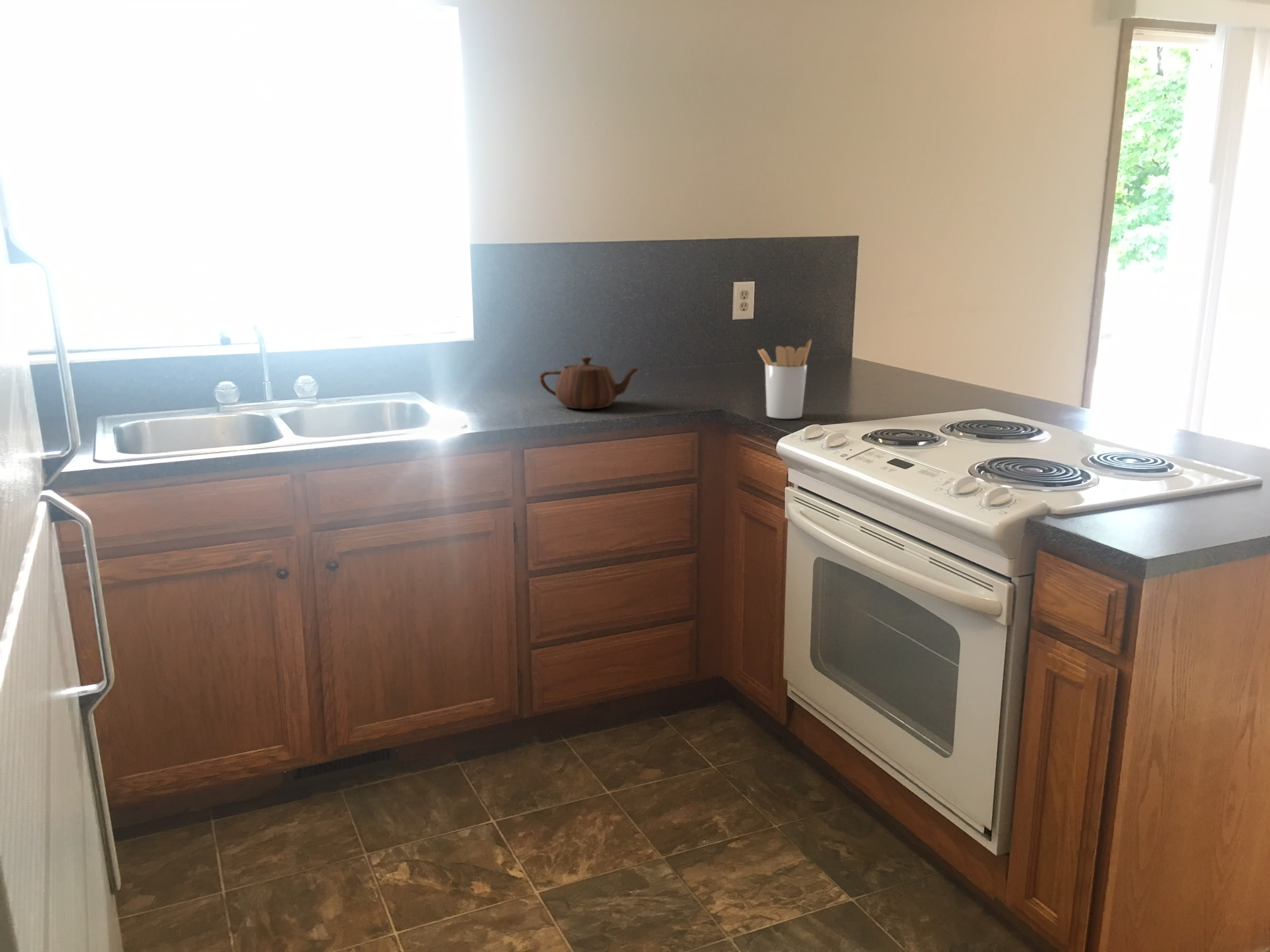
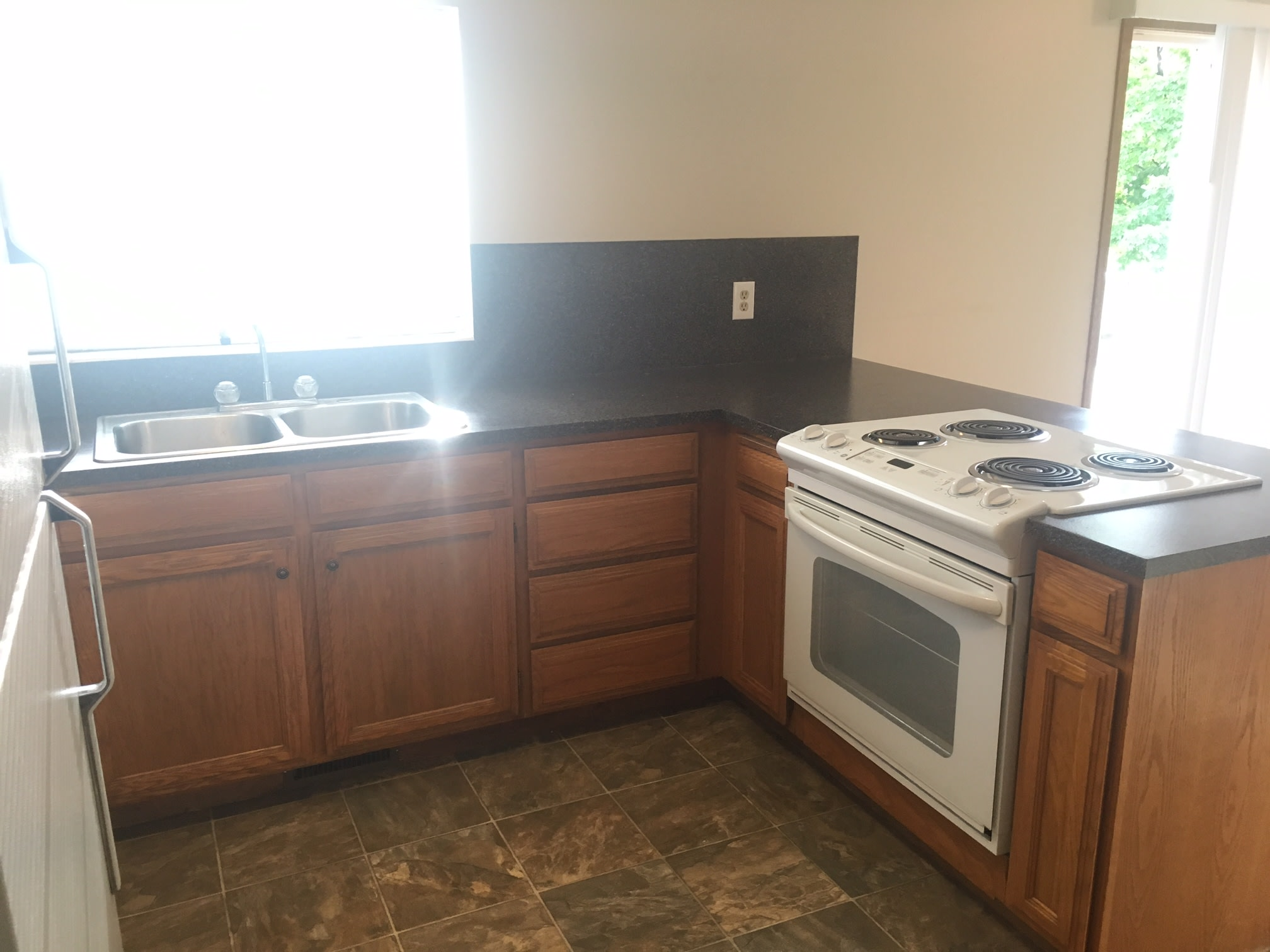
- utensil holder (787, 379)
- teapot (590, 382)
